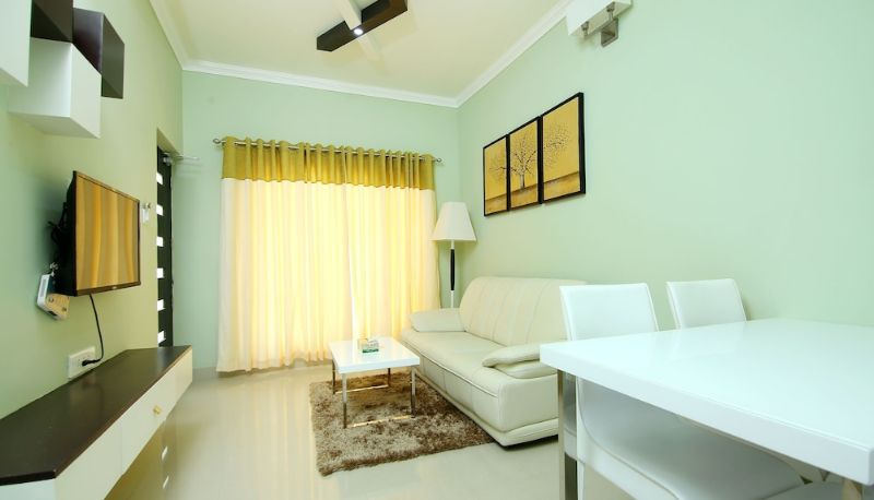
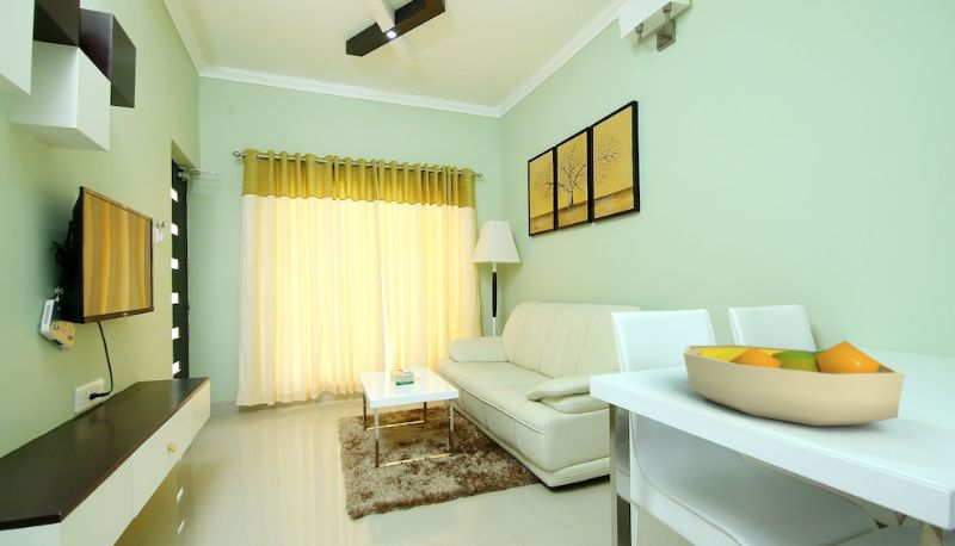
+ fruit bowl (775, 370)
